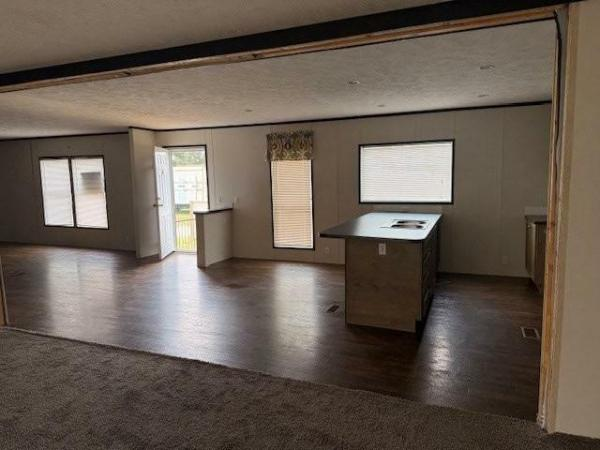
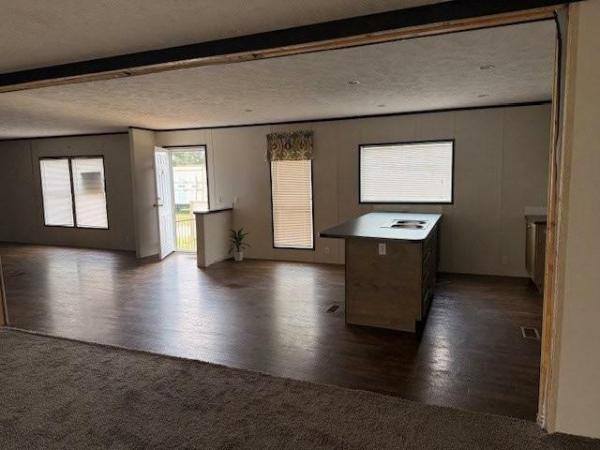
+ indoor plant (237, 243)
